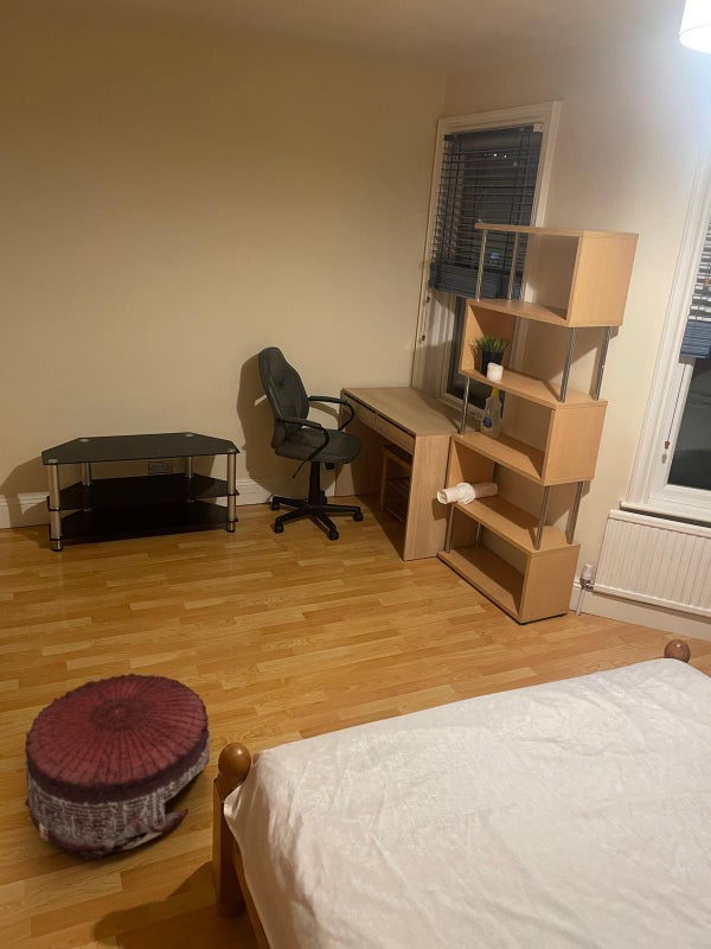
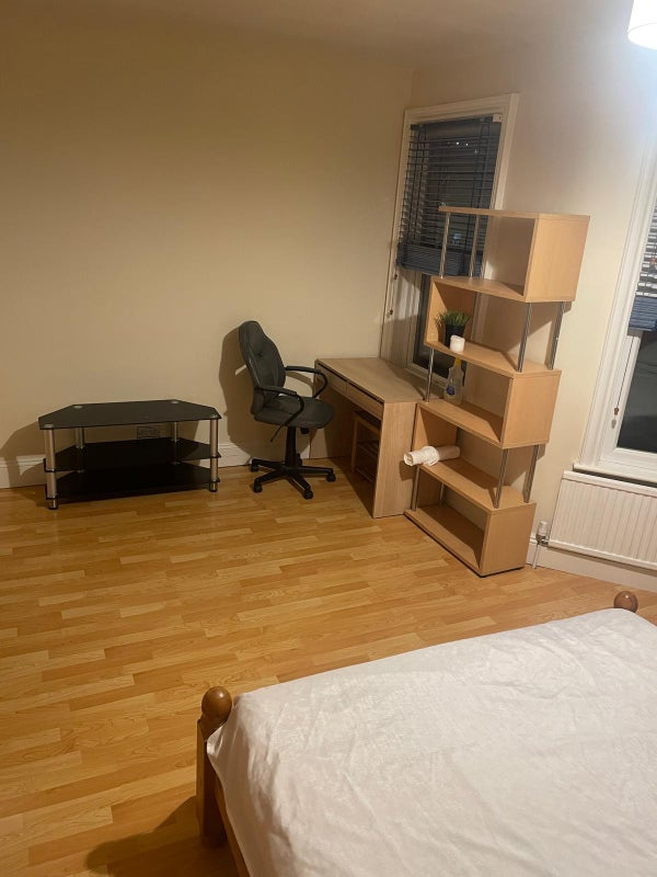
- pouf (121, 753)
